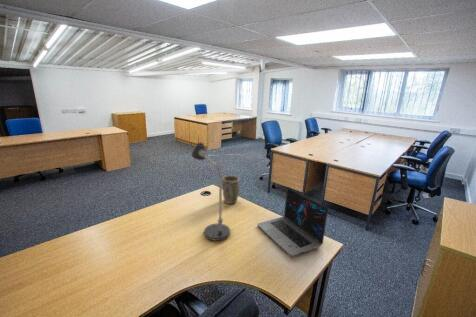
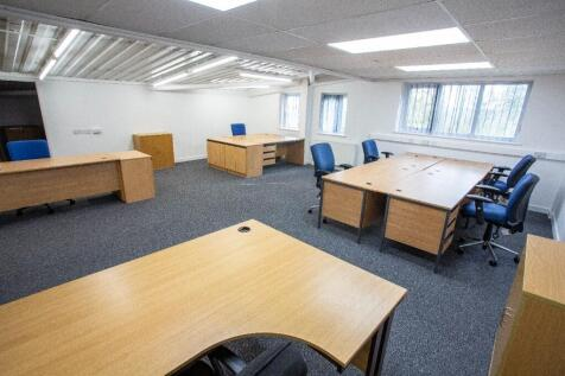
- laptop (289, 218)
- desk lamp (219, 184)
- plant pot (230, 190)
